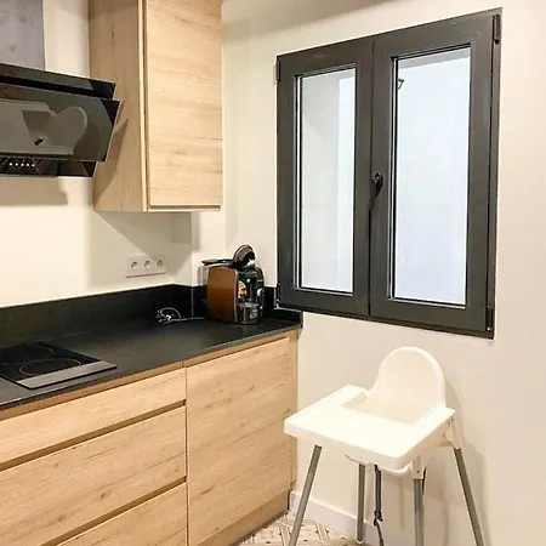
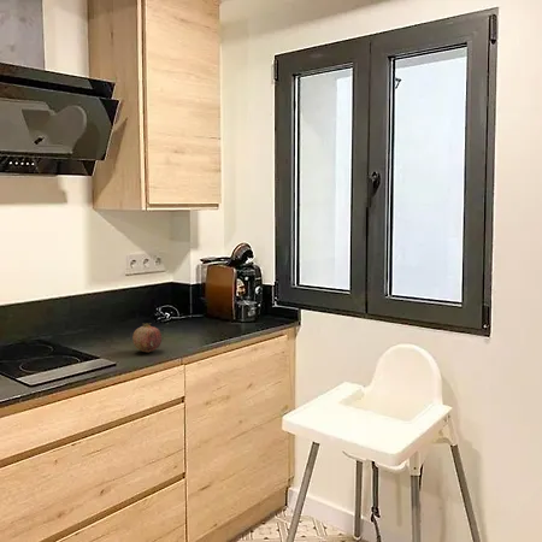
+ fruit (147, 337)
